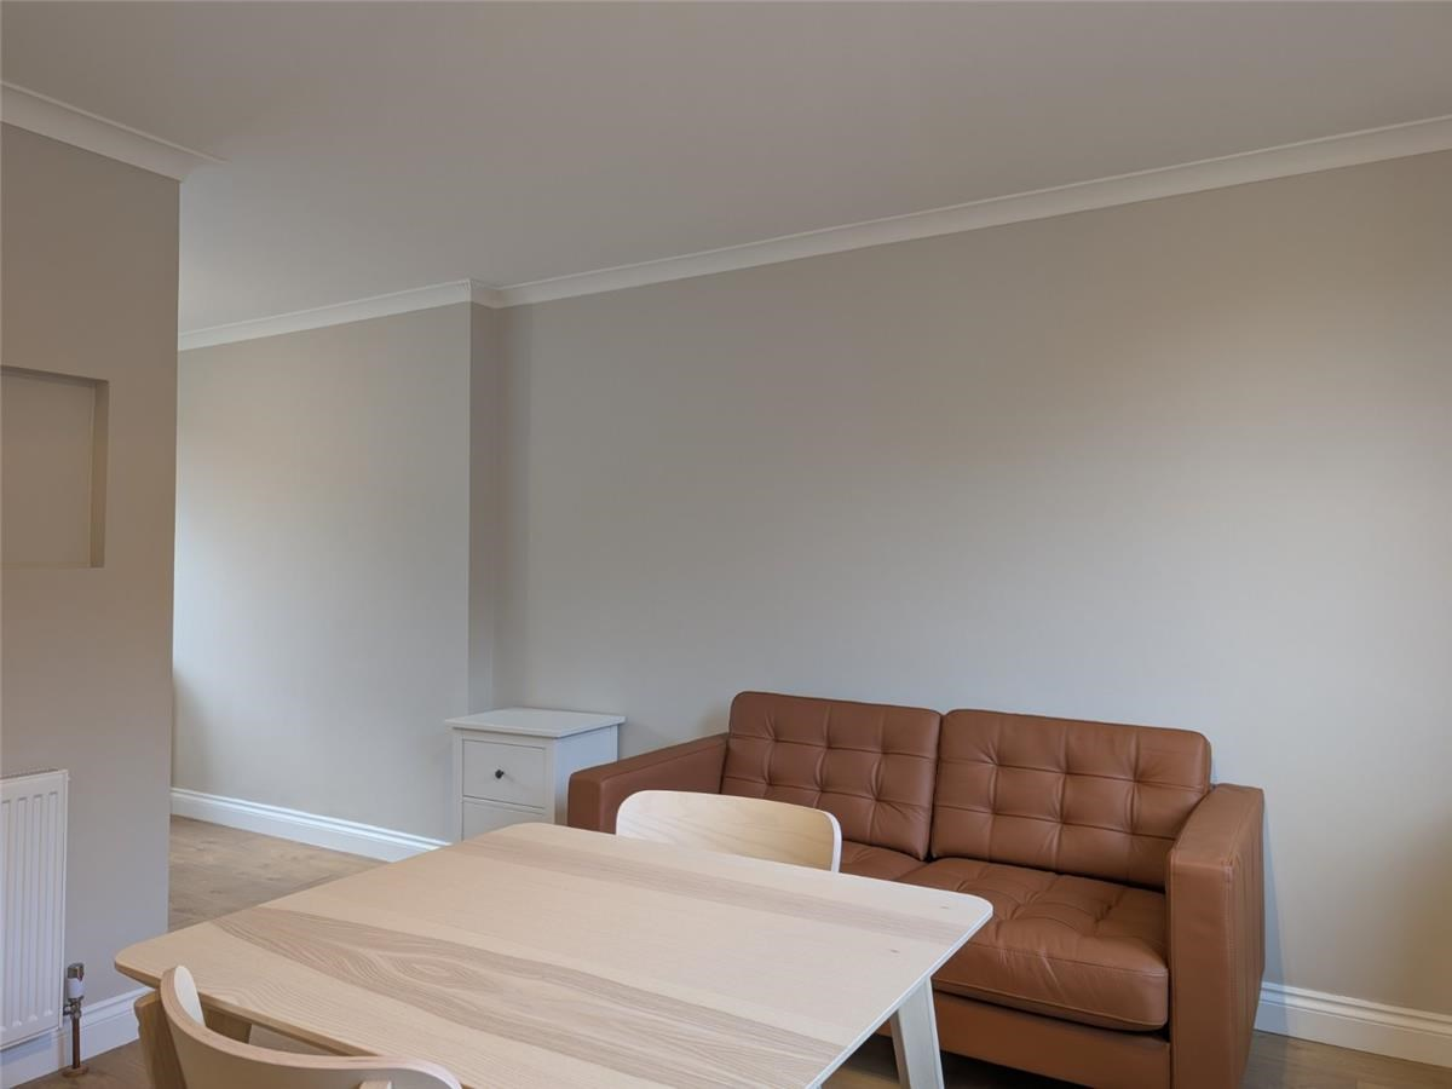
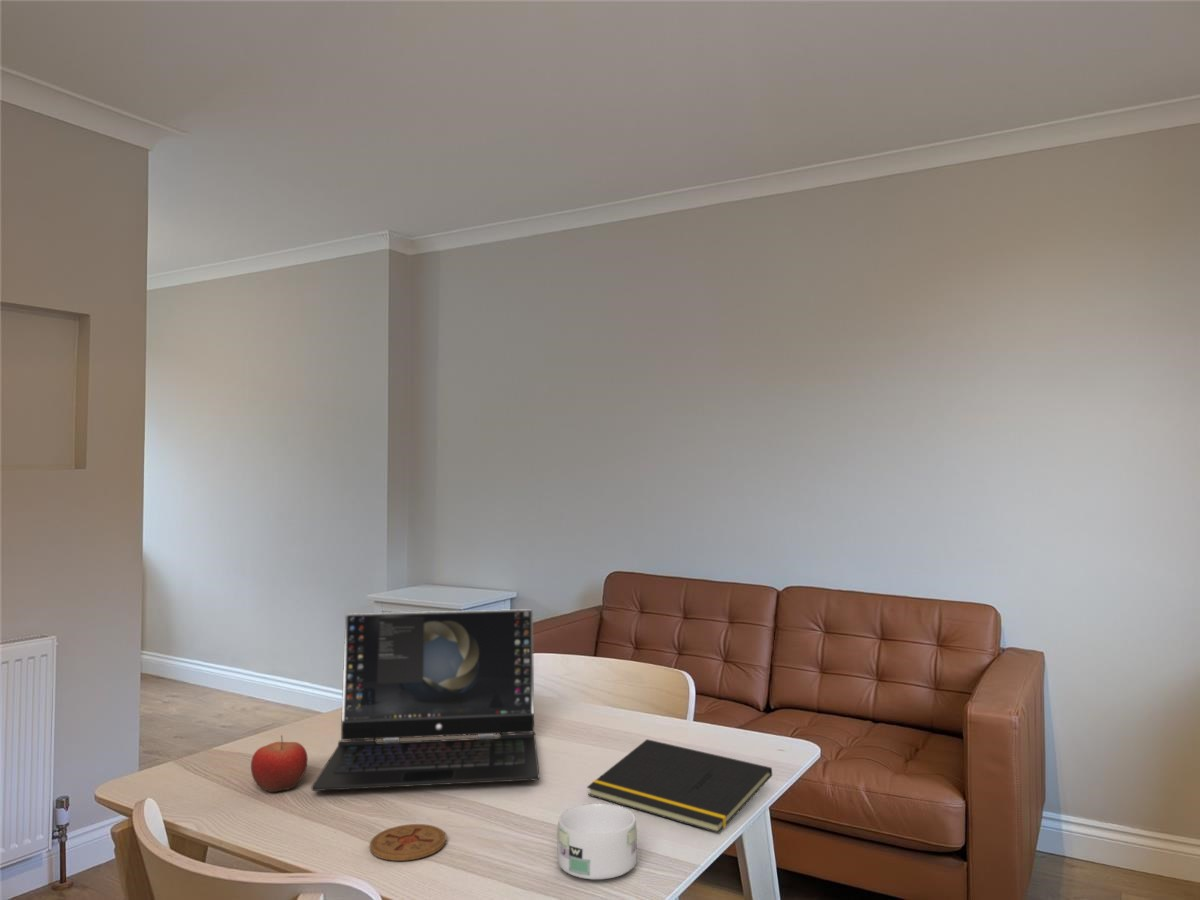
+ mug (600, 839)
+ coaster (408, 841)
+ notepad (679, 781)
+ laptop (434, 693)
+ fruit (279, 761)
